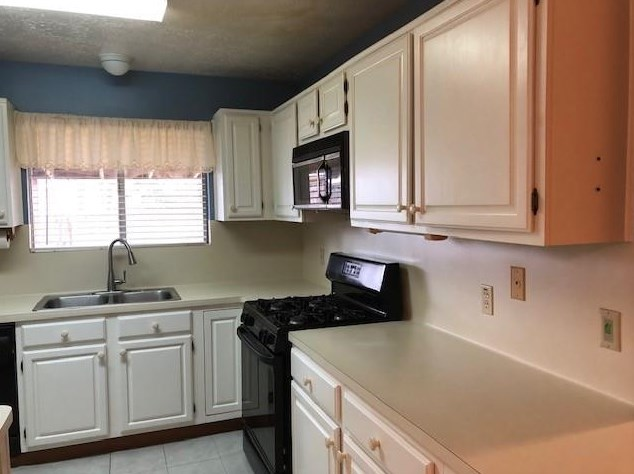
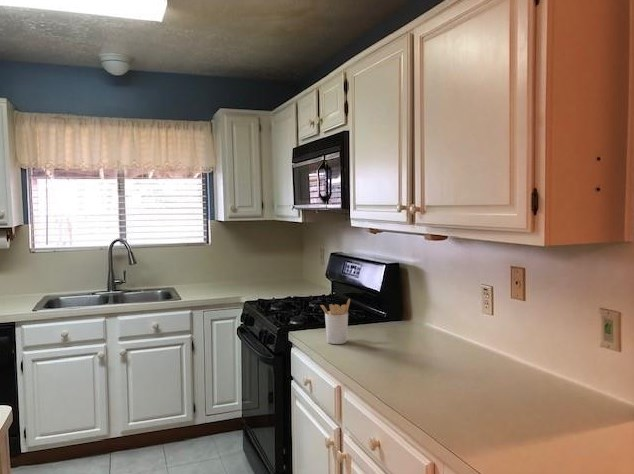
+ utensil holder (337, 321)
